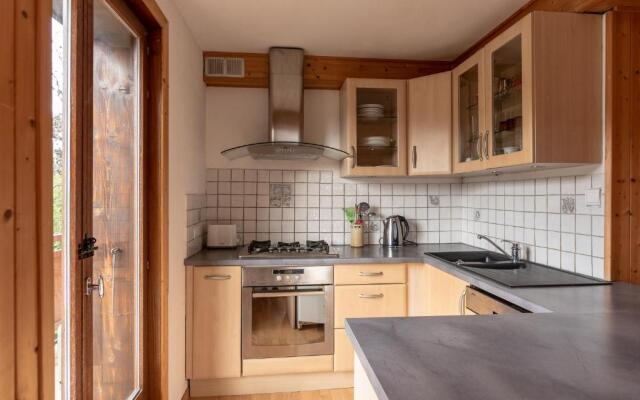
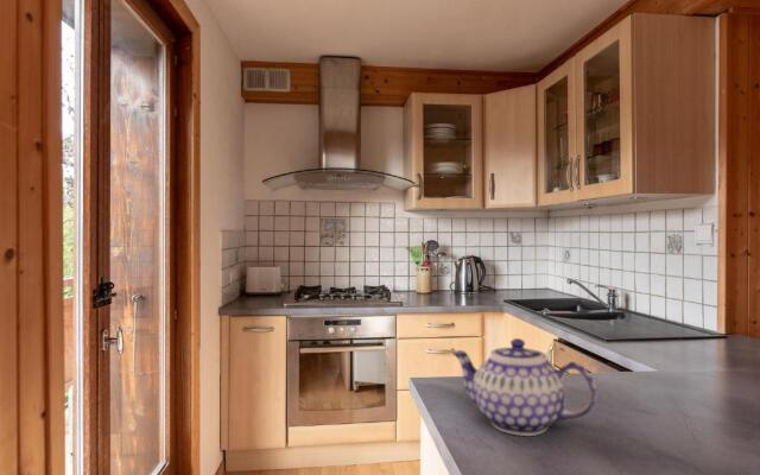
+ teapot (518, 381)
